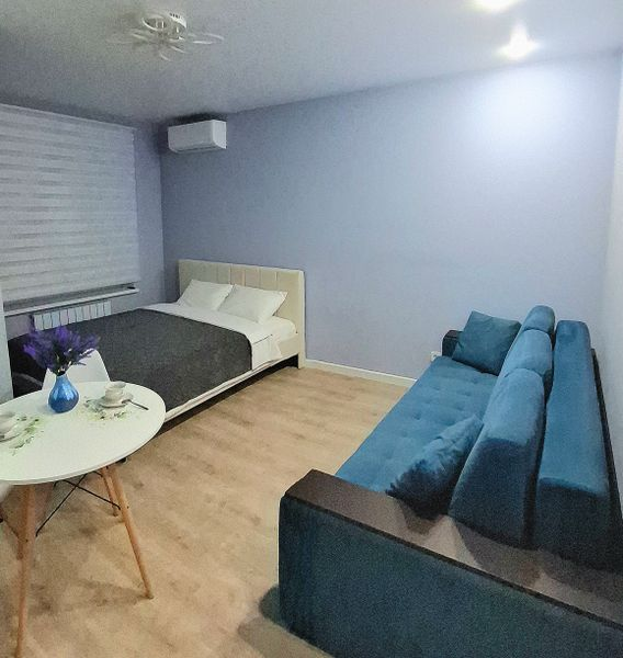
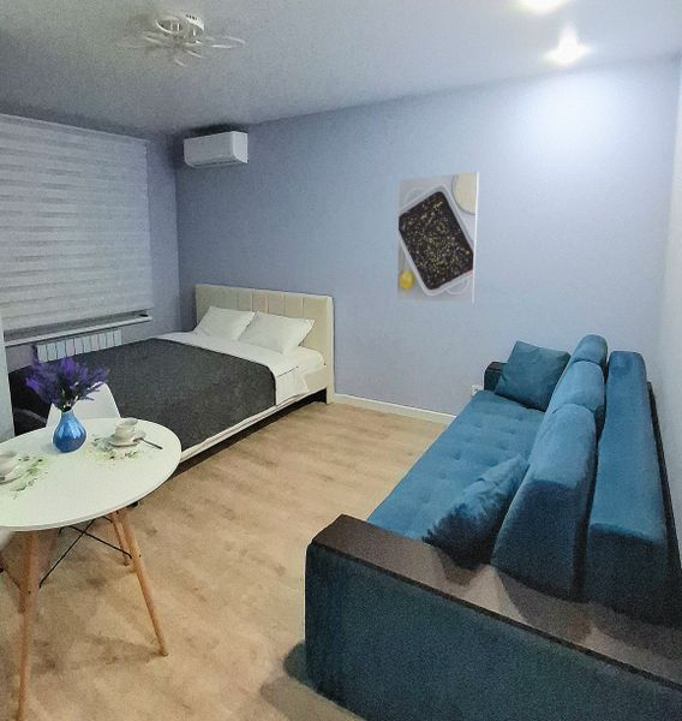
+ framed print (435, 240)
